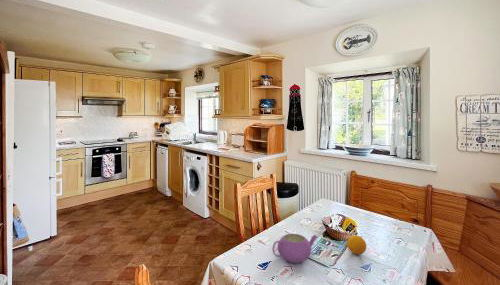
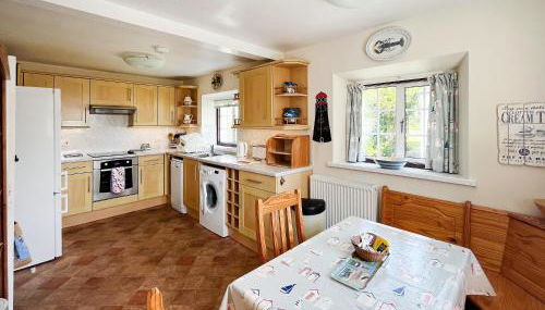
- teapot (295, 247)
- fruit (356, 244)
